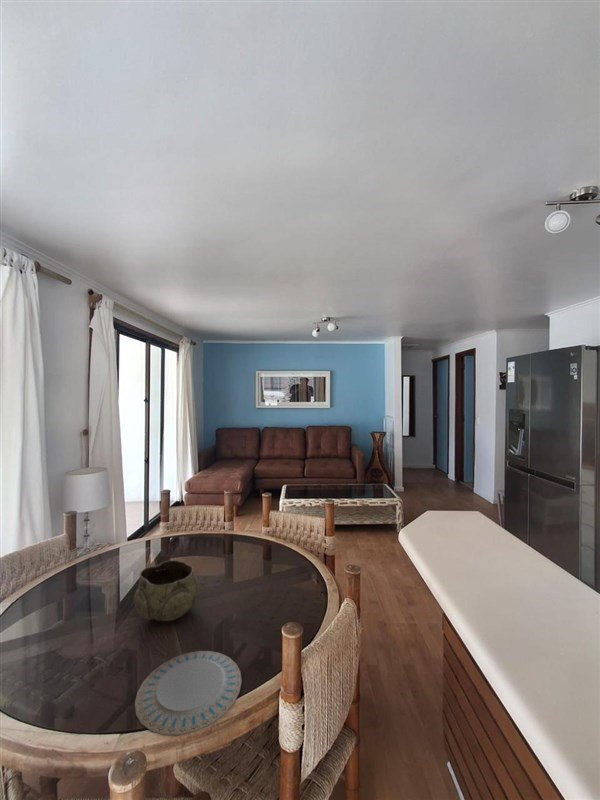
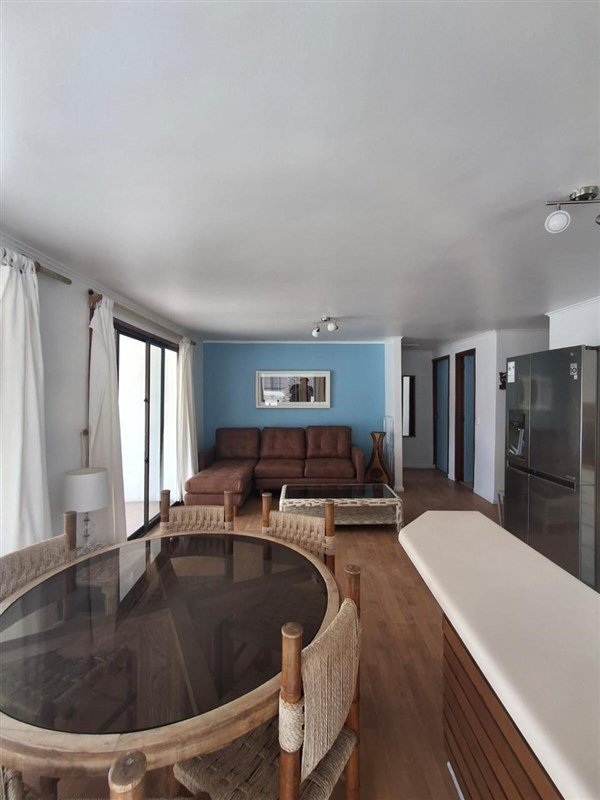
- decorative bowl (167, 592)
- chinaware (190, 685)
